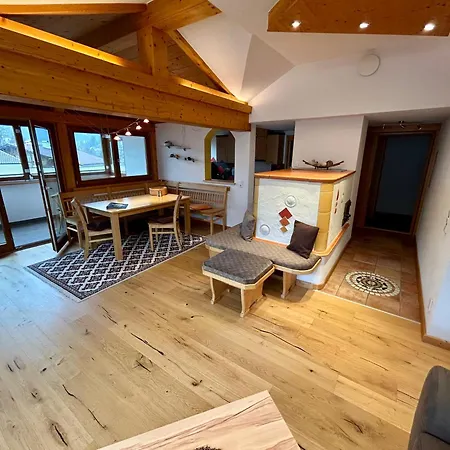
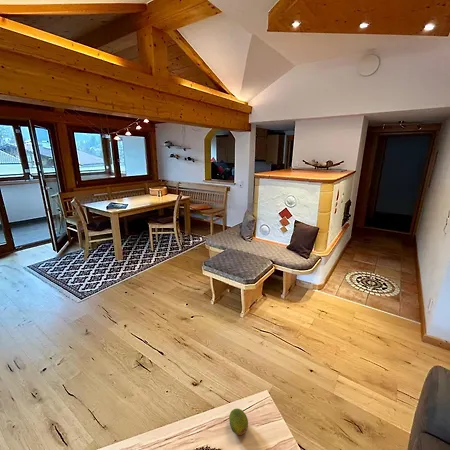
+ fruit (238, 420)
